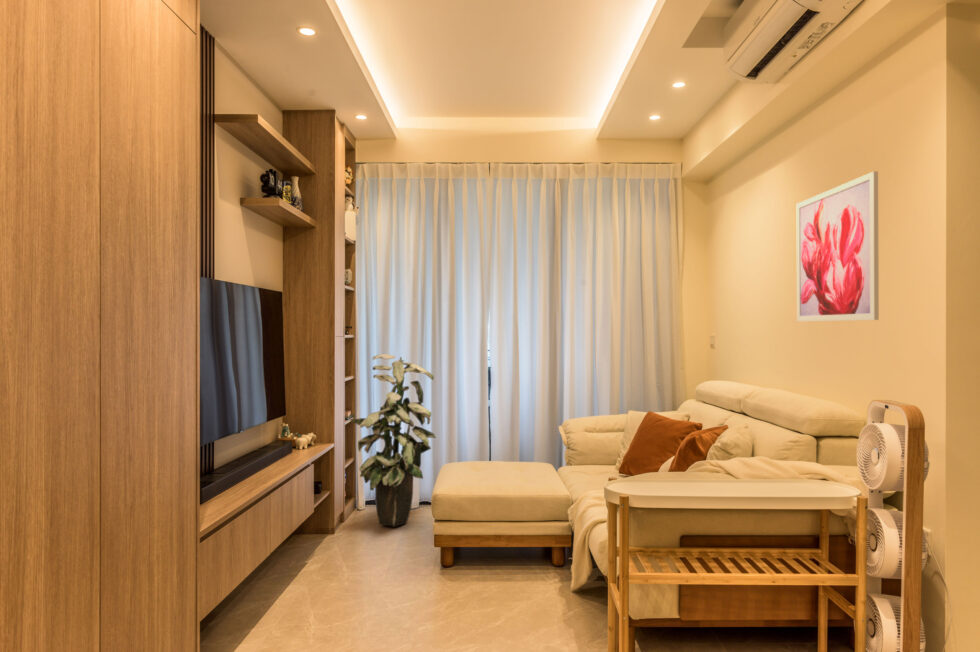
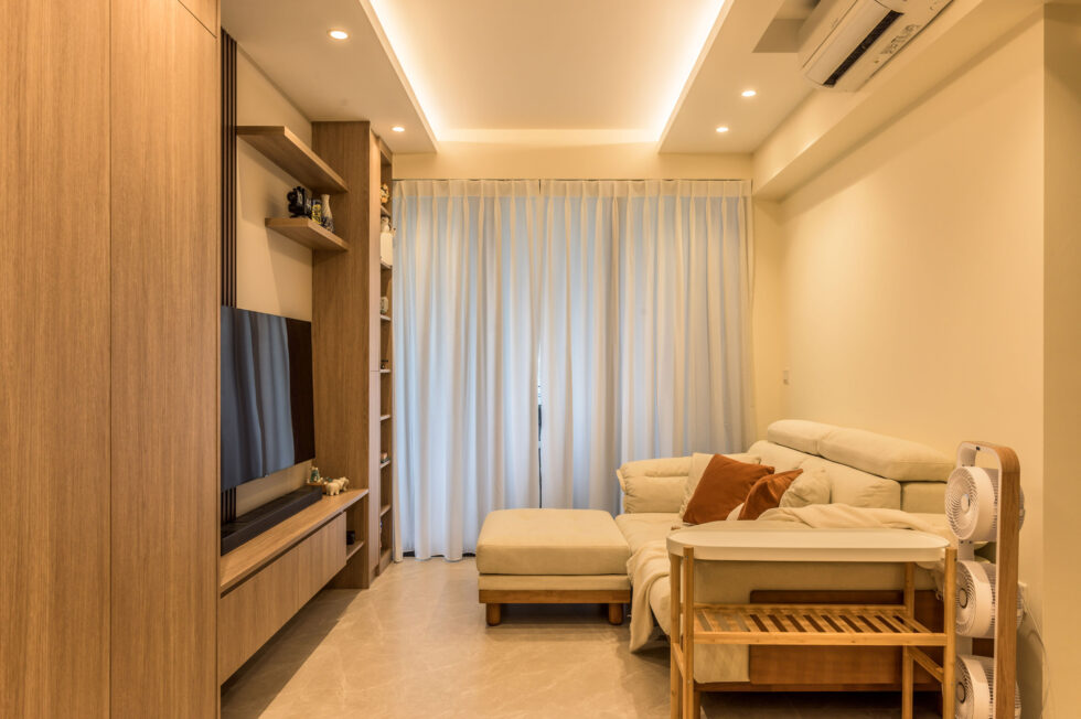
- indoor plant (393, 436)
- wall art (832, 255)
